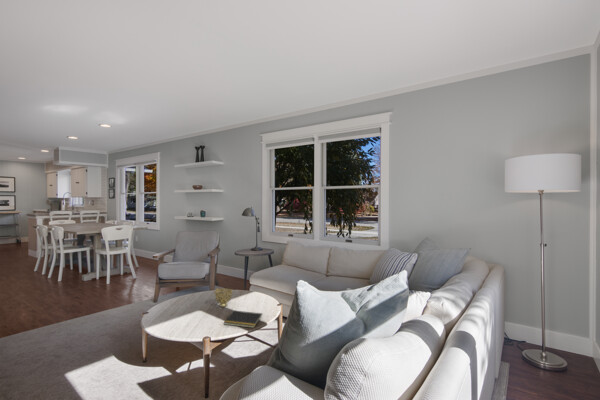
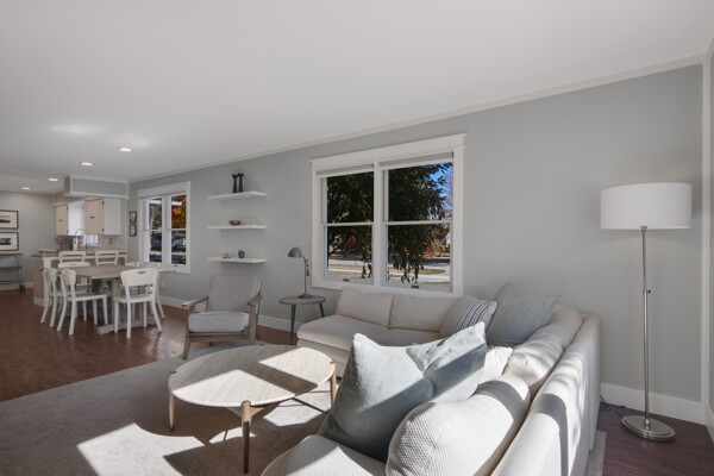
- notepad (243, 318)
- decorative bowl (223, 297)
